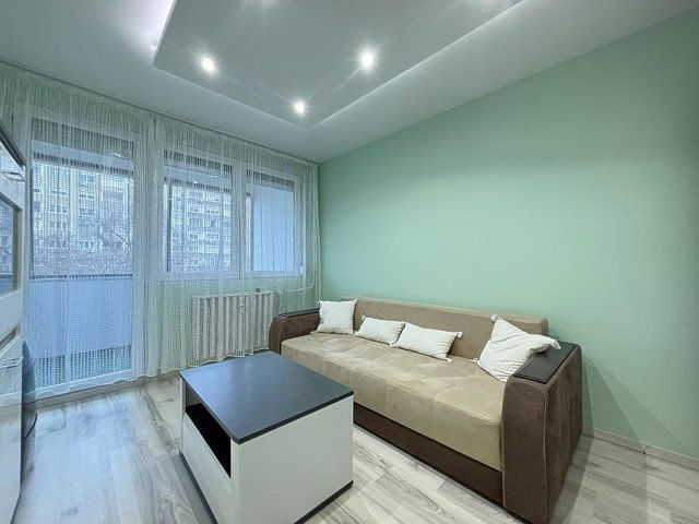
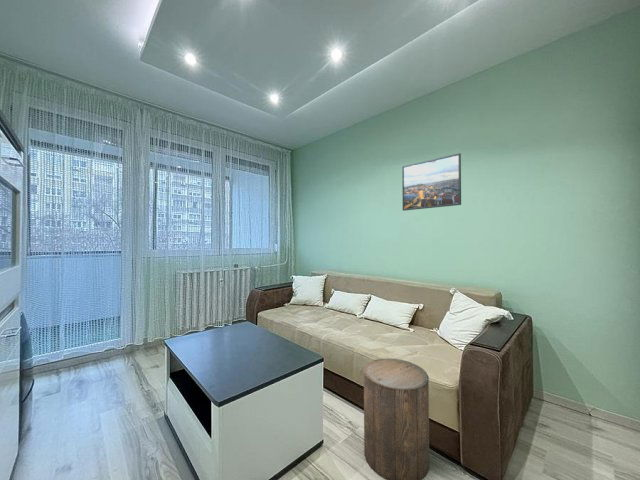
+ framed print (429, 184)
+ stool (395, 413)
